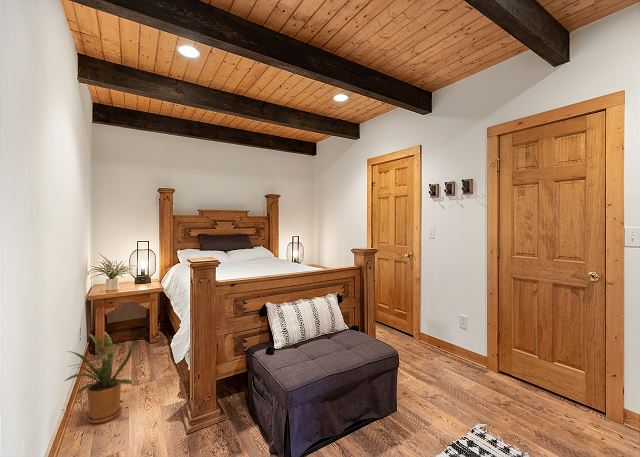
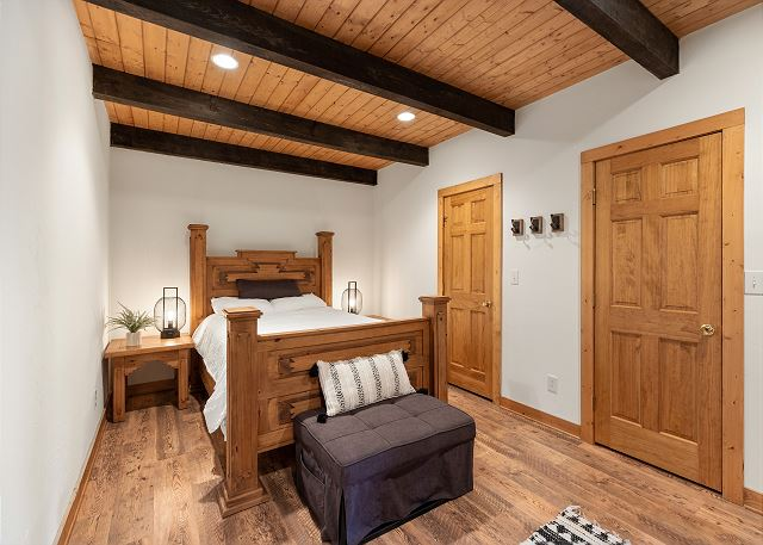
- house plant (98, 378)
